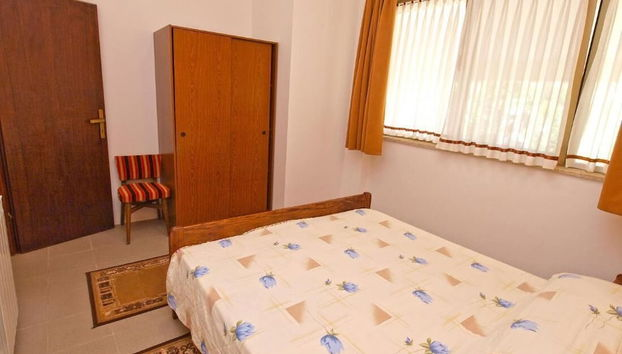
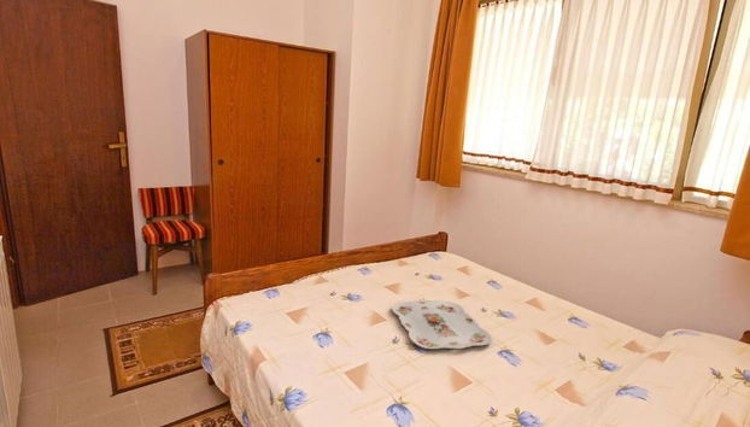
+ serving tray (438, 322)
